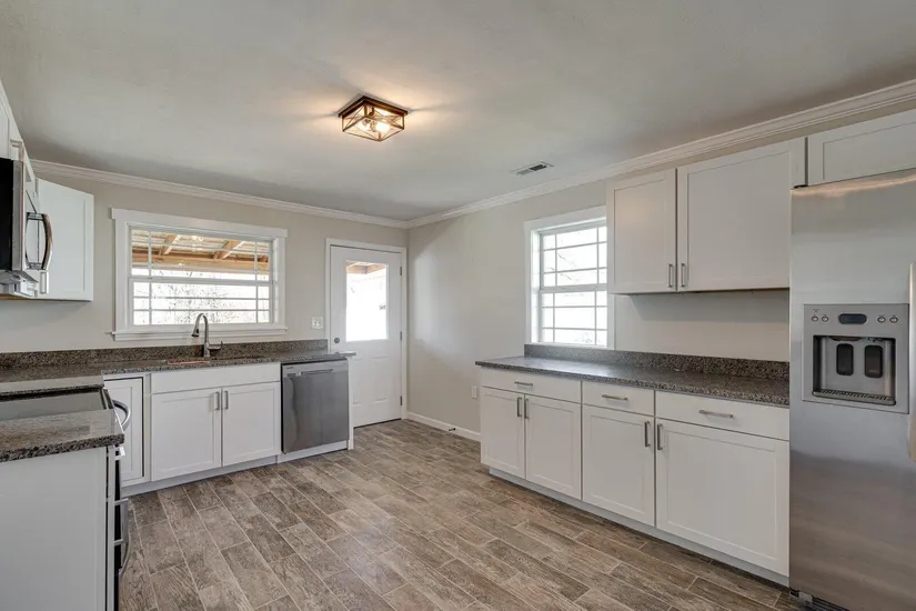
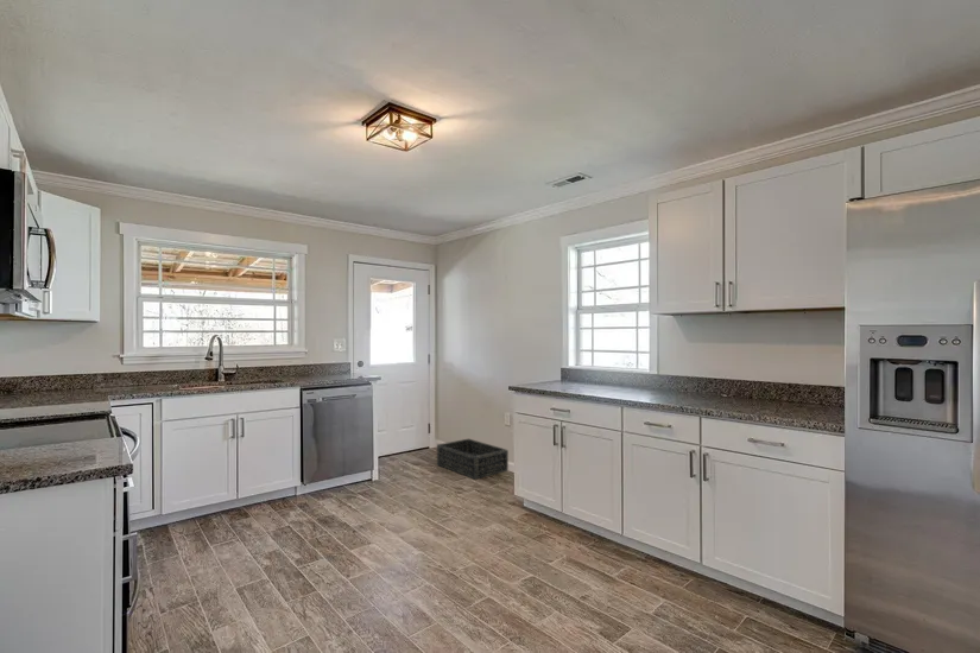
+ basket (472, 457)
